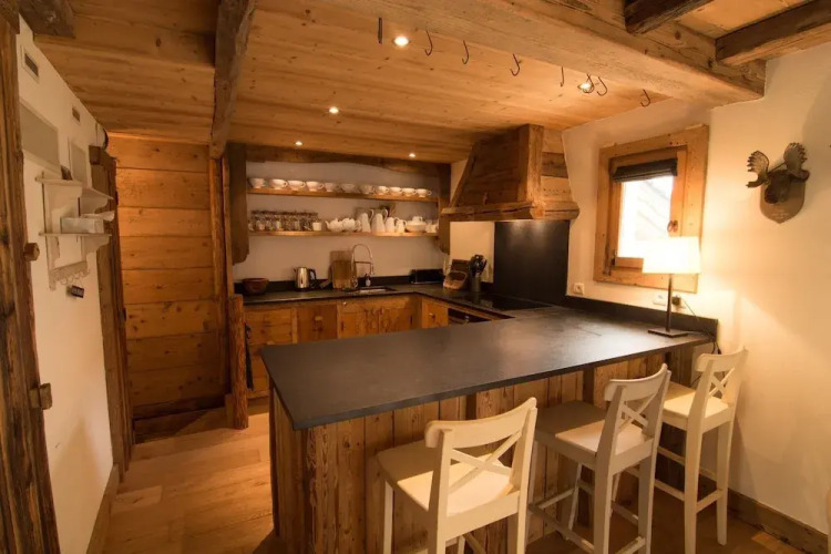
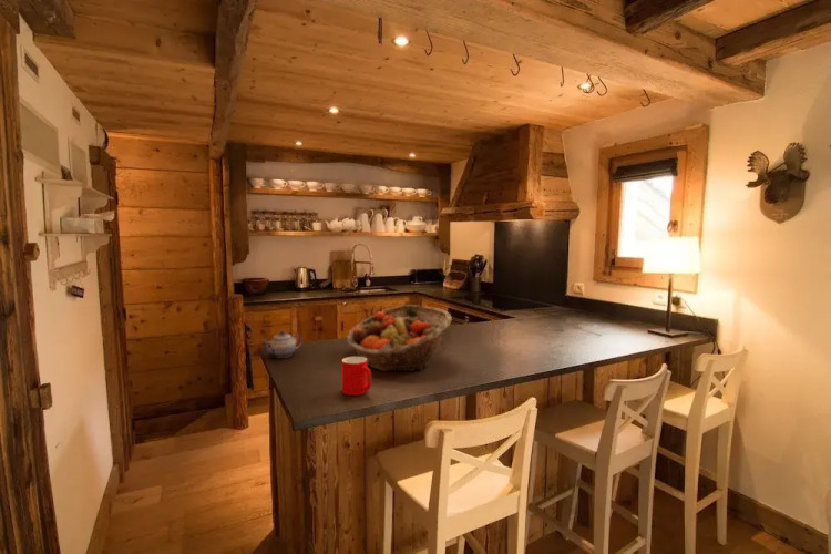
+ teapot (283, 342)
+ cup (358, 376)
+ fruit basket (398, 335)
